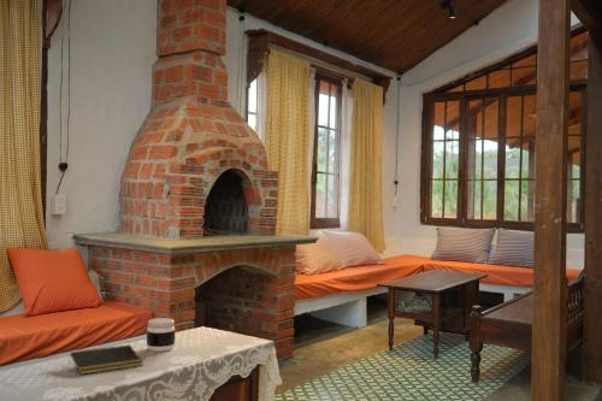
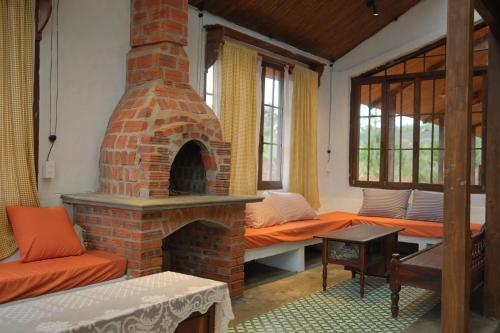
- jar (160, 334)
- notepad (106, 358)
